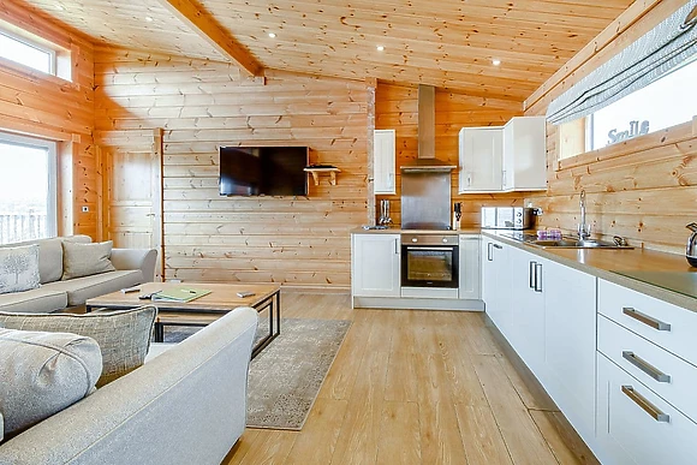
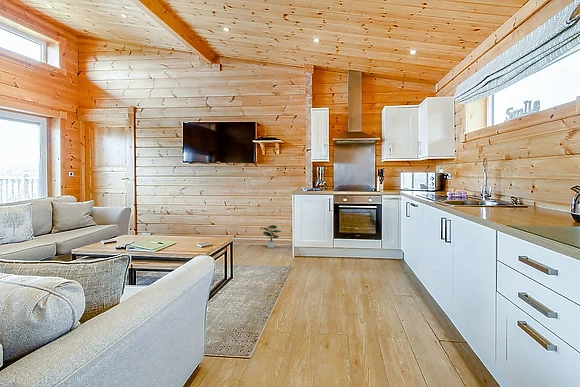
+ potted plant (272, 237)
